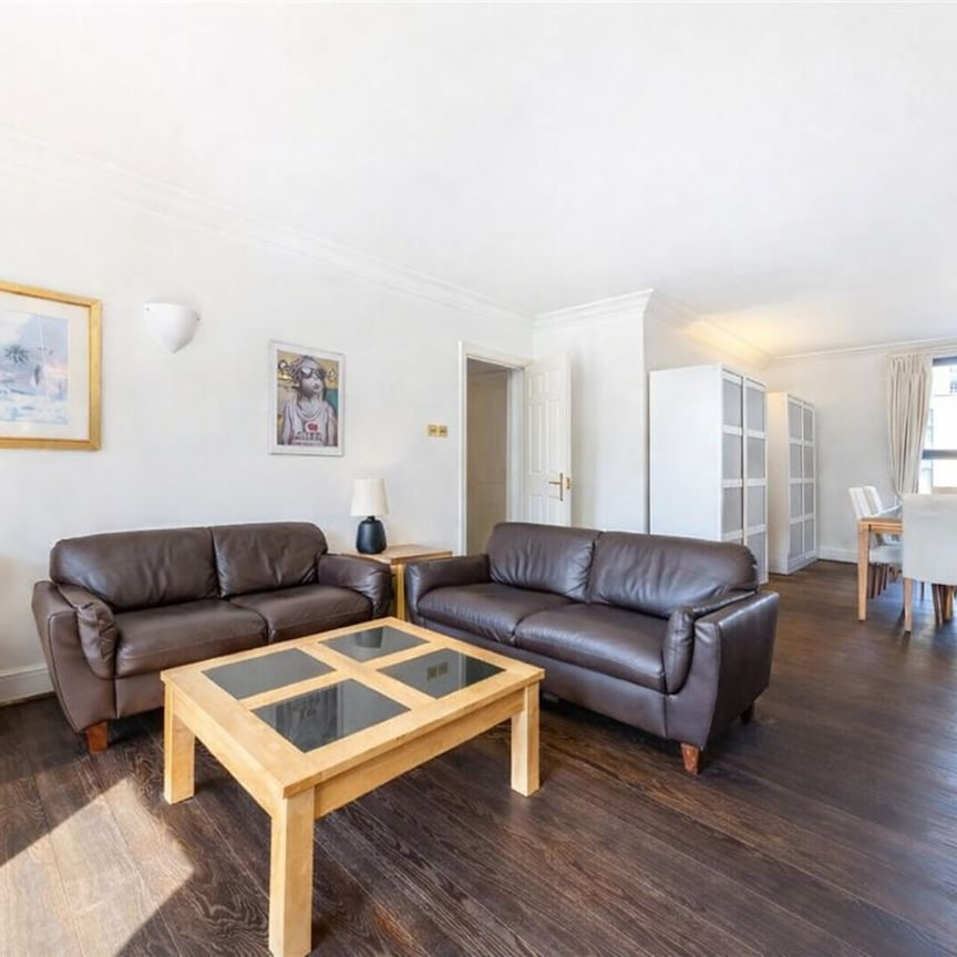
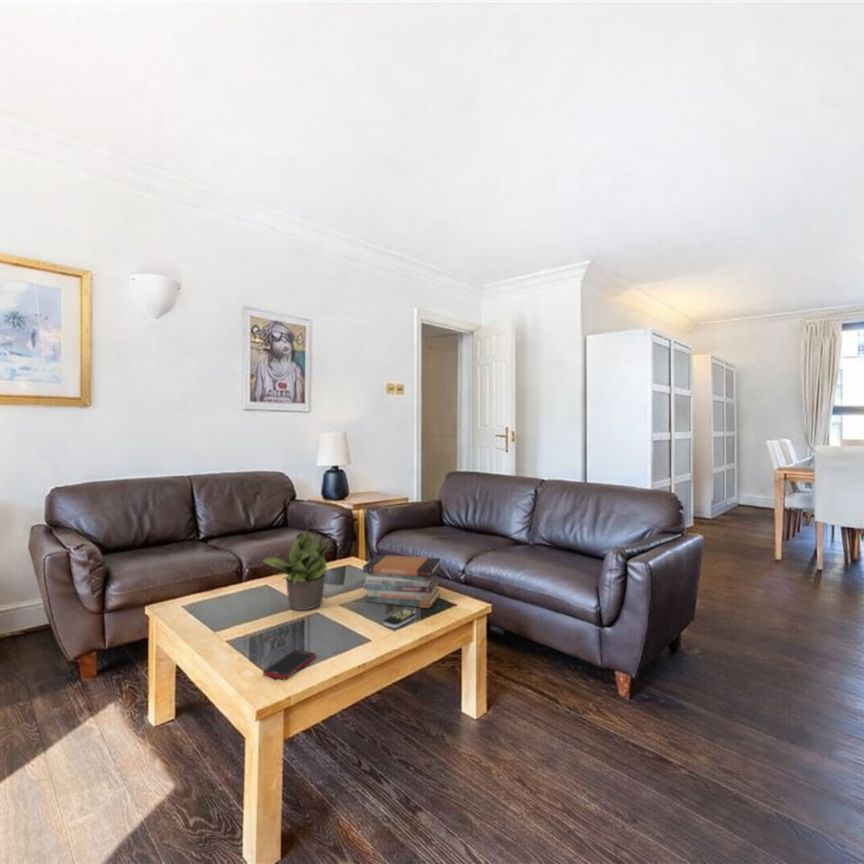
+ cell phone (290, 663)
+ potted plant (298, 569)
+ remote control (400, 618)
+ book stack (402, 579)
